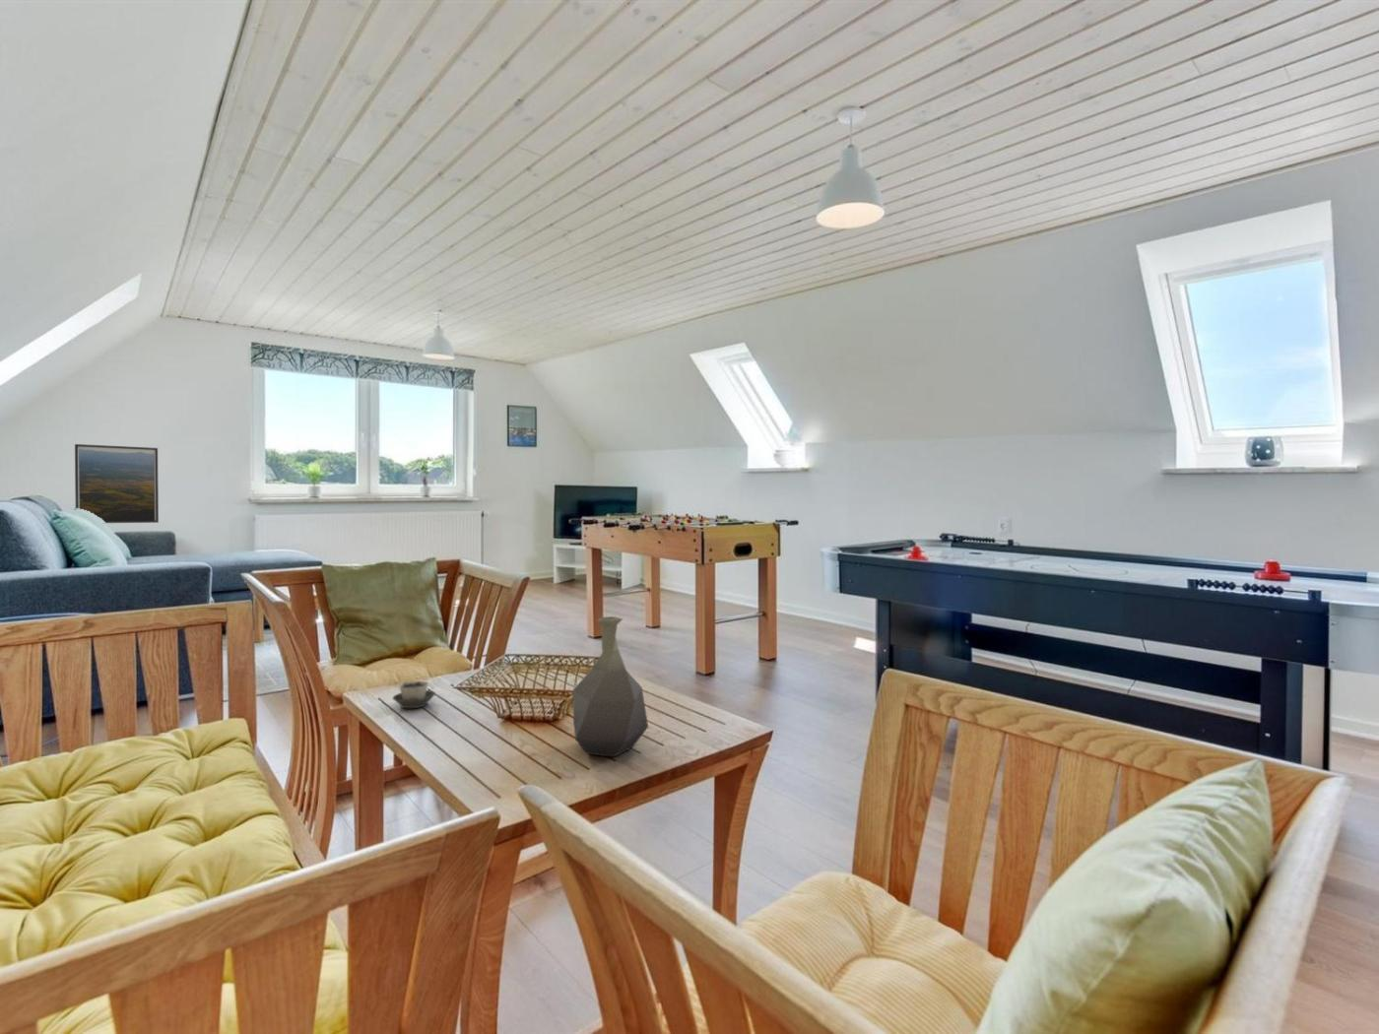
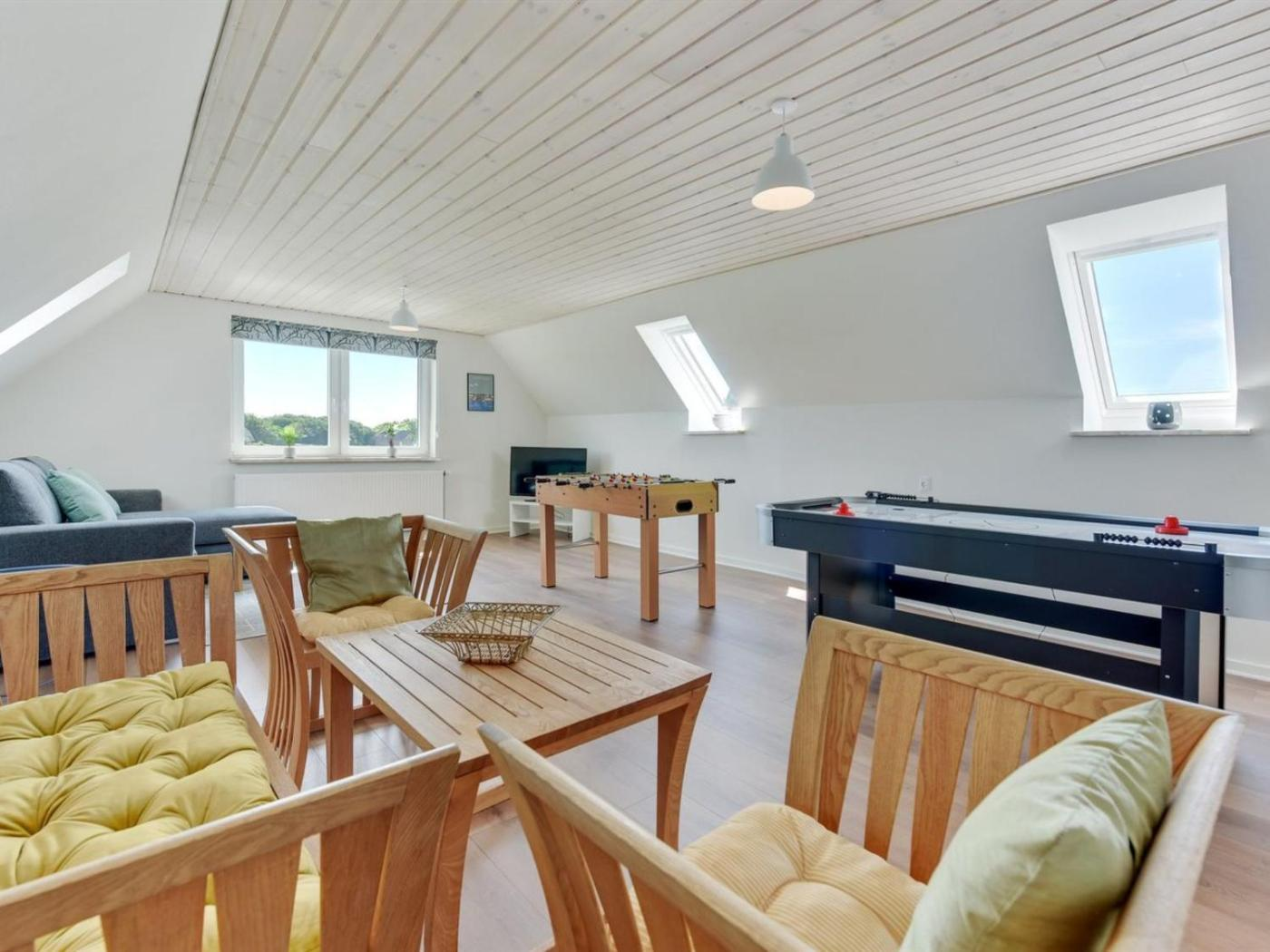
- vase (610, 682)
- cup (414, 694)
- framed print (117, 484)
